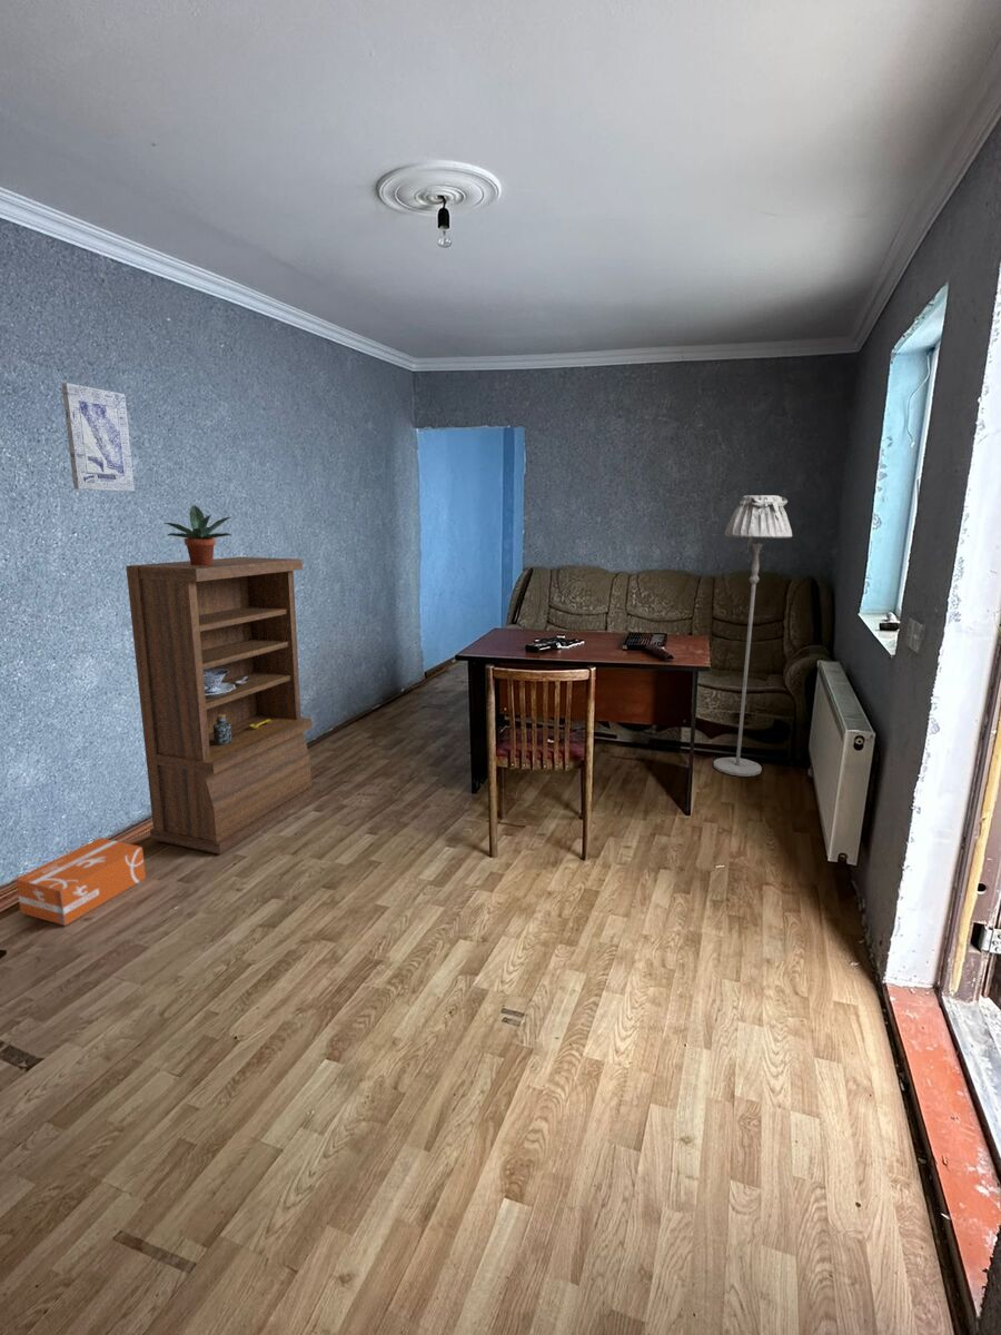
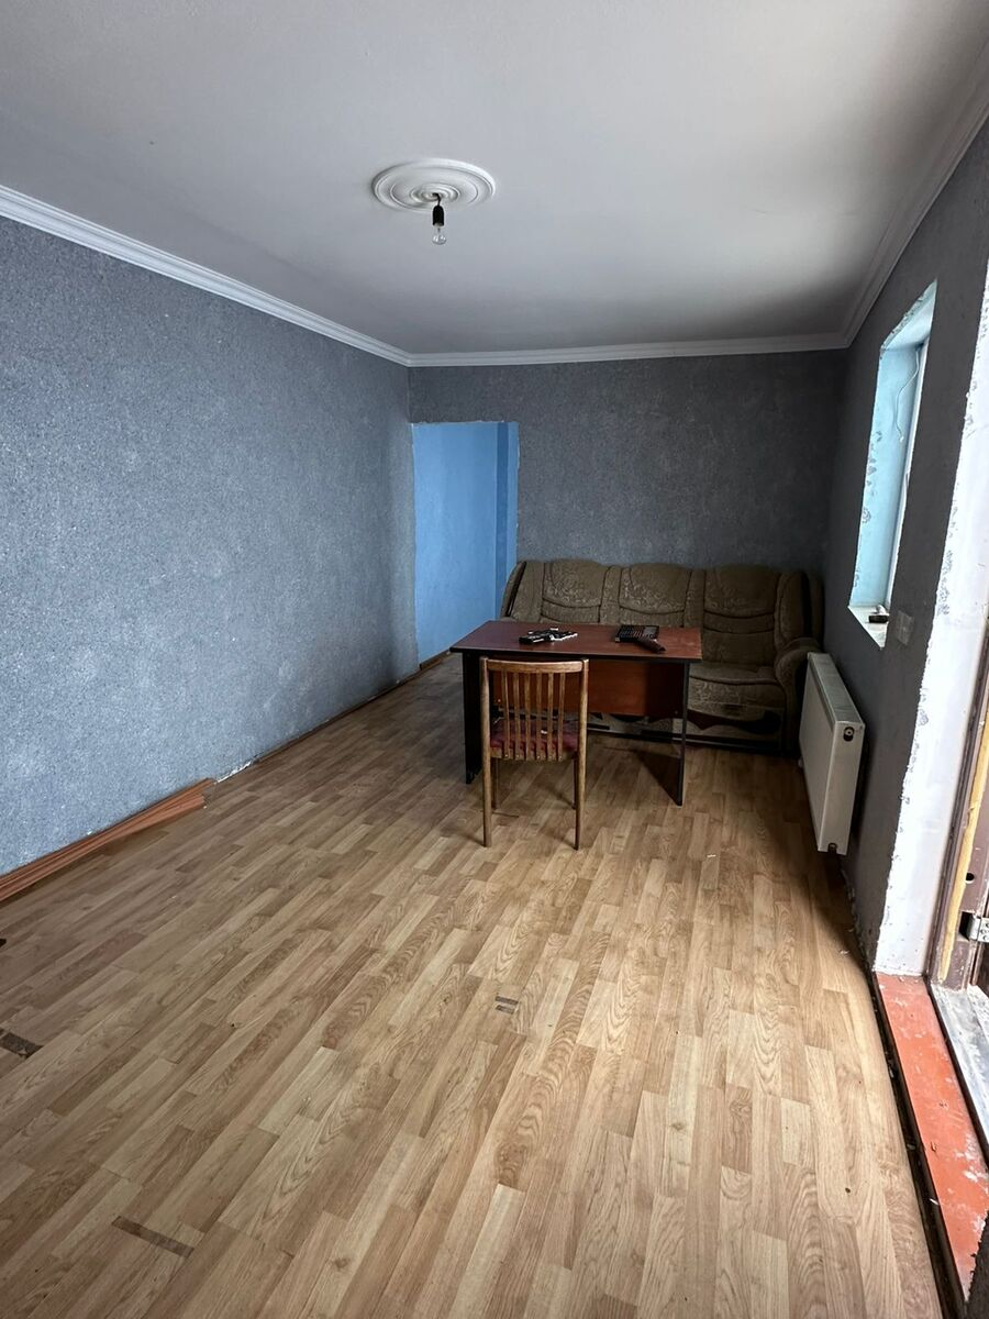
- floor lamp (749, 637)
- wall art (100, 439)
- potted plant (199, 534)
- bookshelf (230, 693)
- cardboard box (83, 878)
